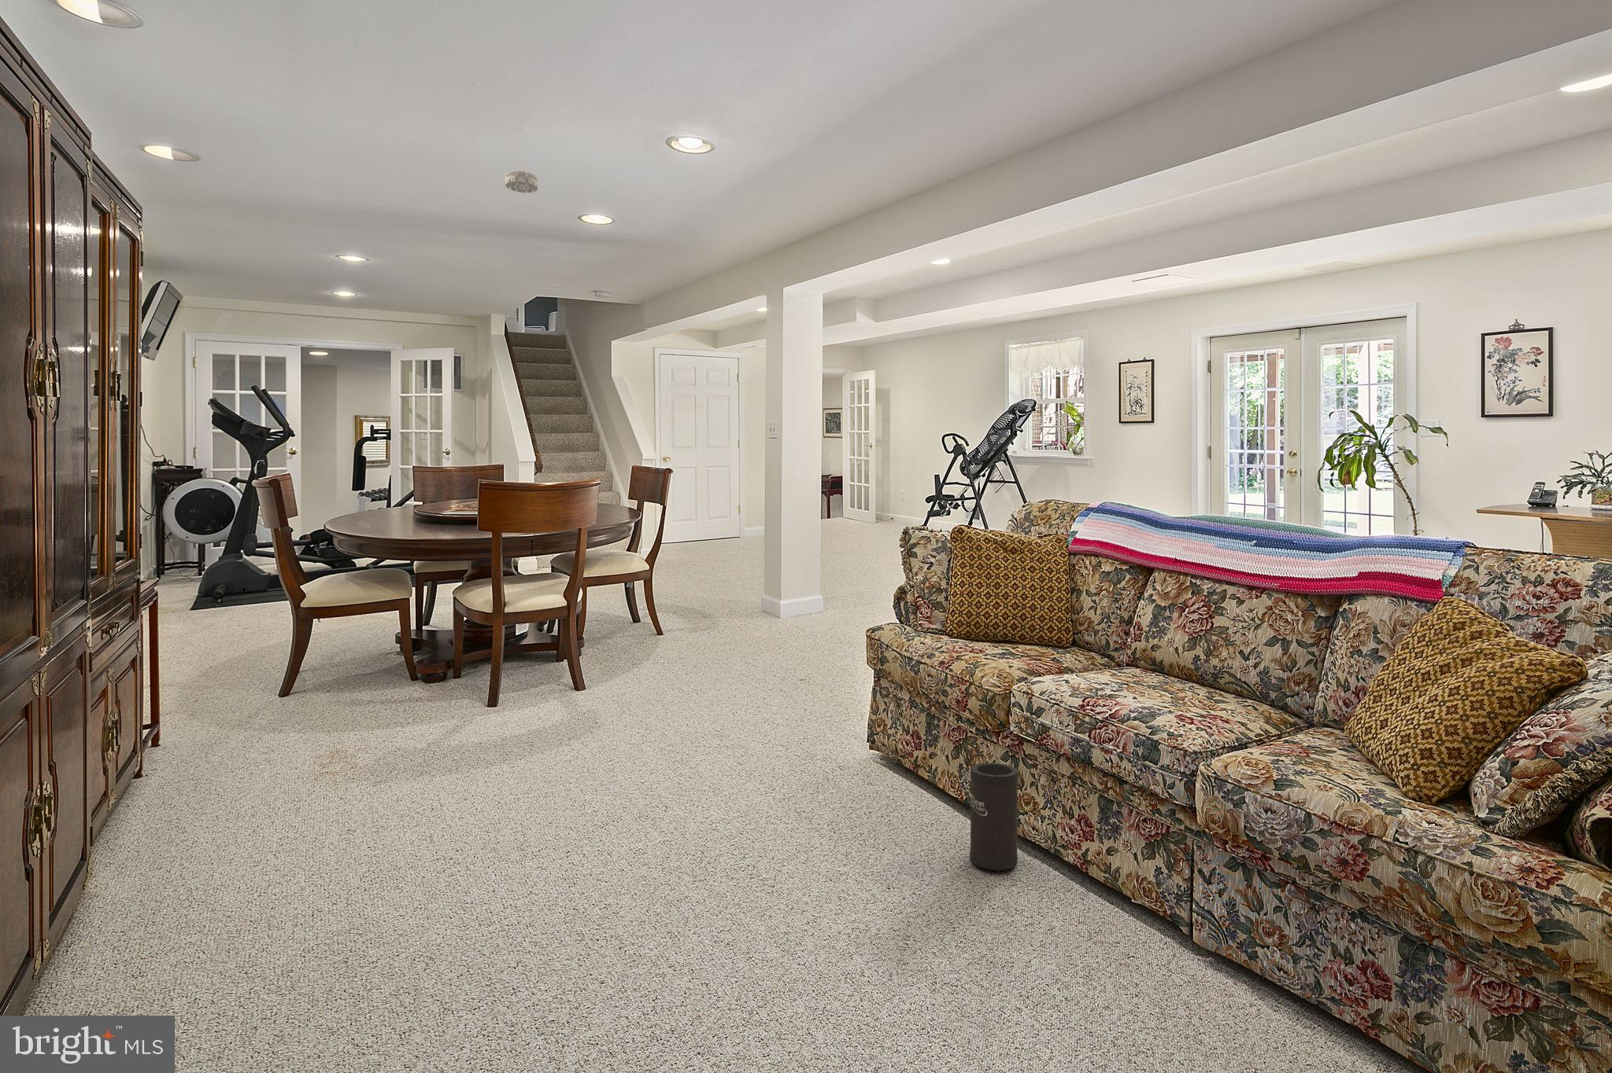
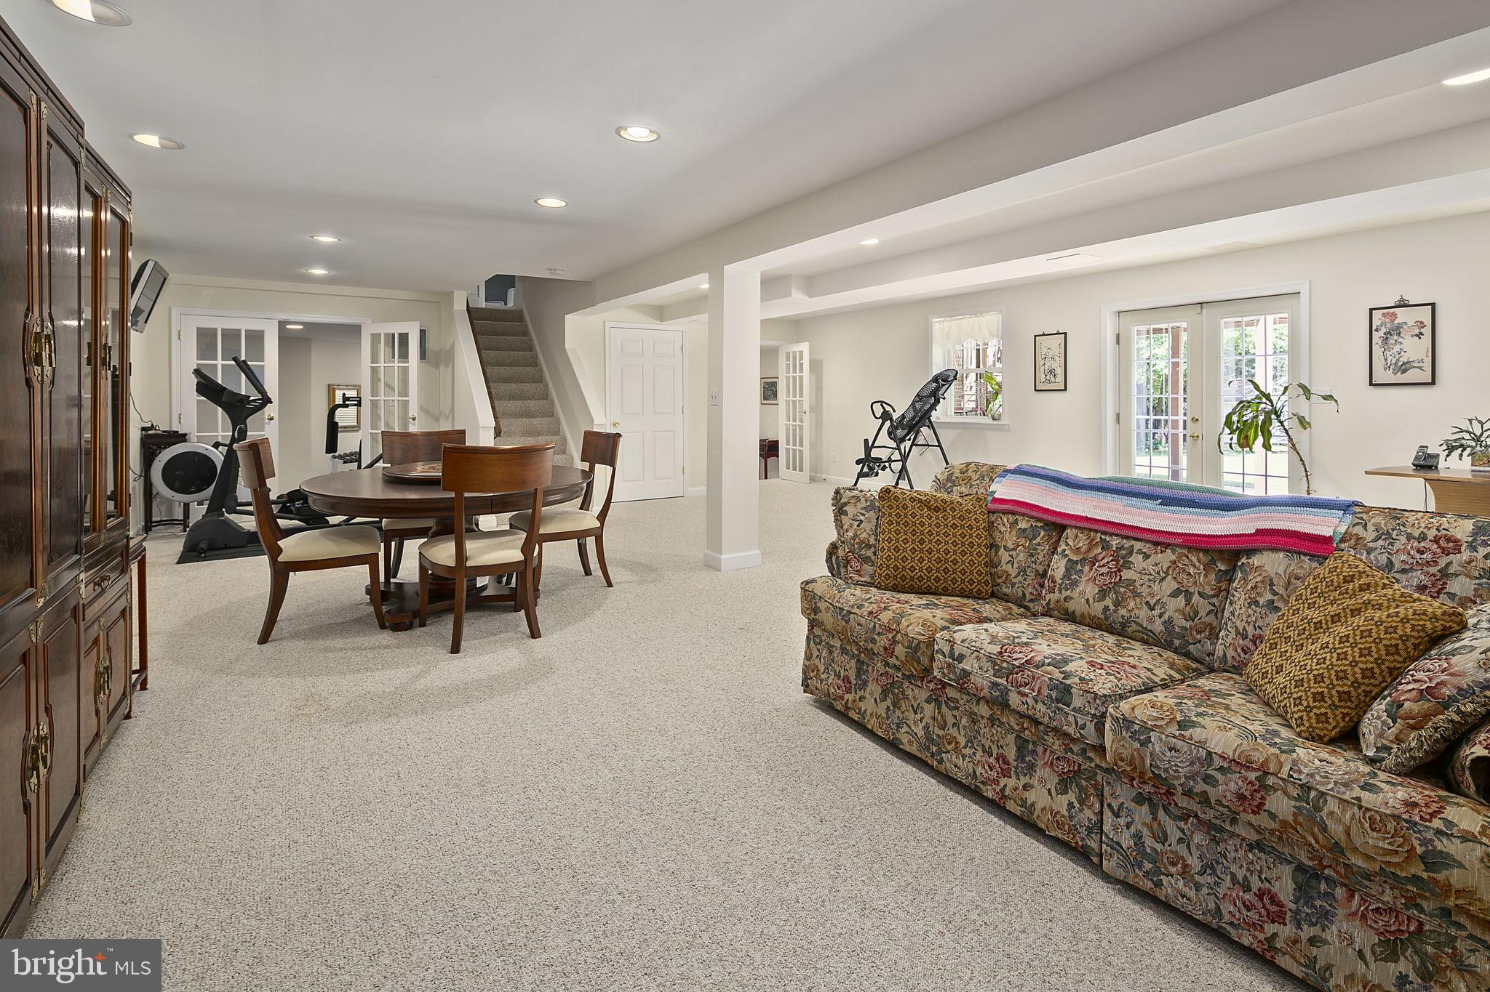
- smoke detector (521, 181)
- speaker (994, 816)
